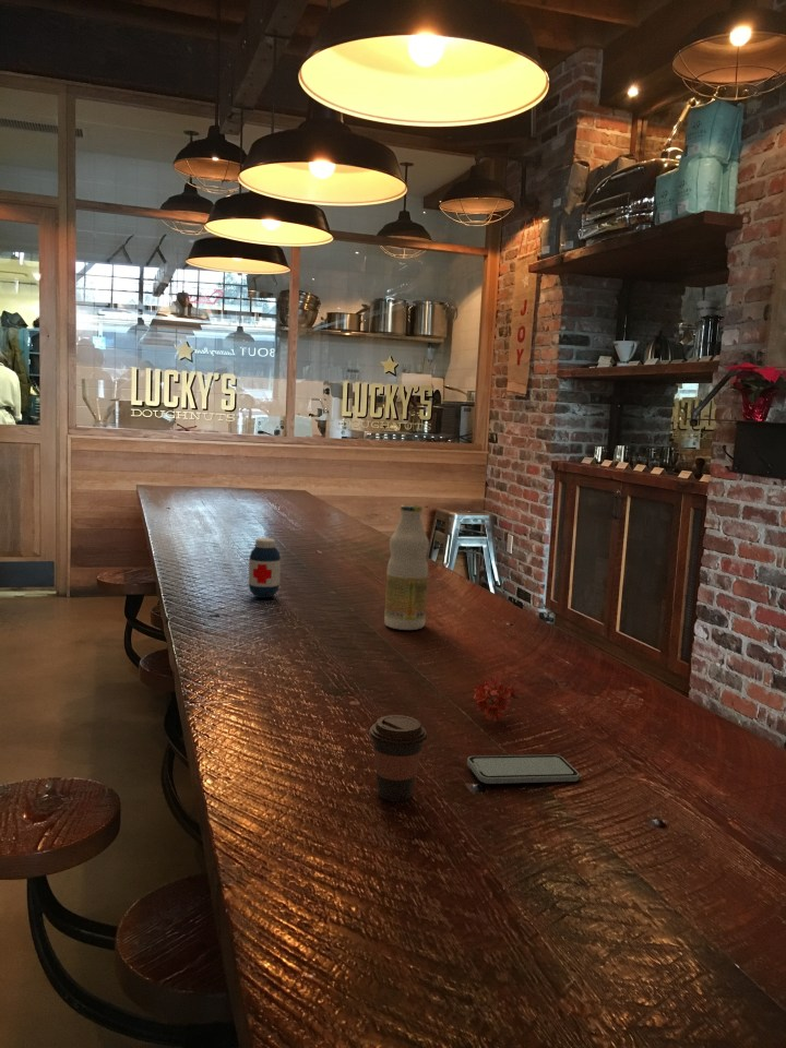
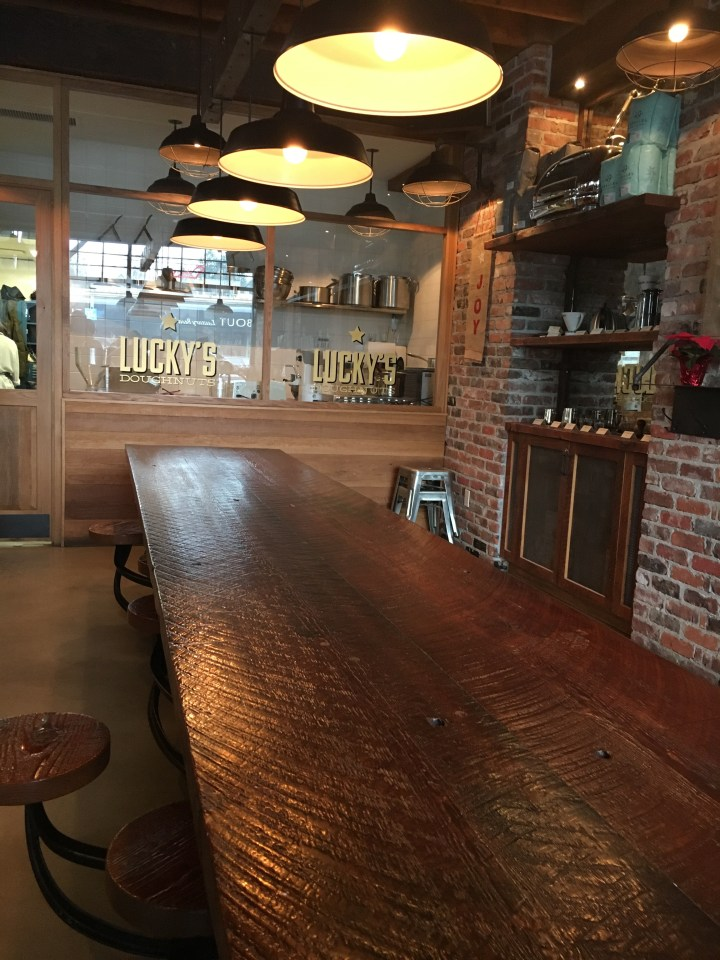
- bottle (407, 565)
- coffee cup (396, 759)
- smartphone (522, 769)
- medicine bottle (264, 568)
- flower (497, 698)
